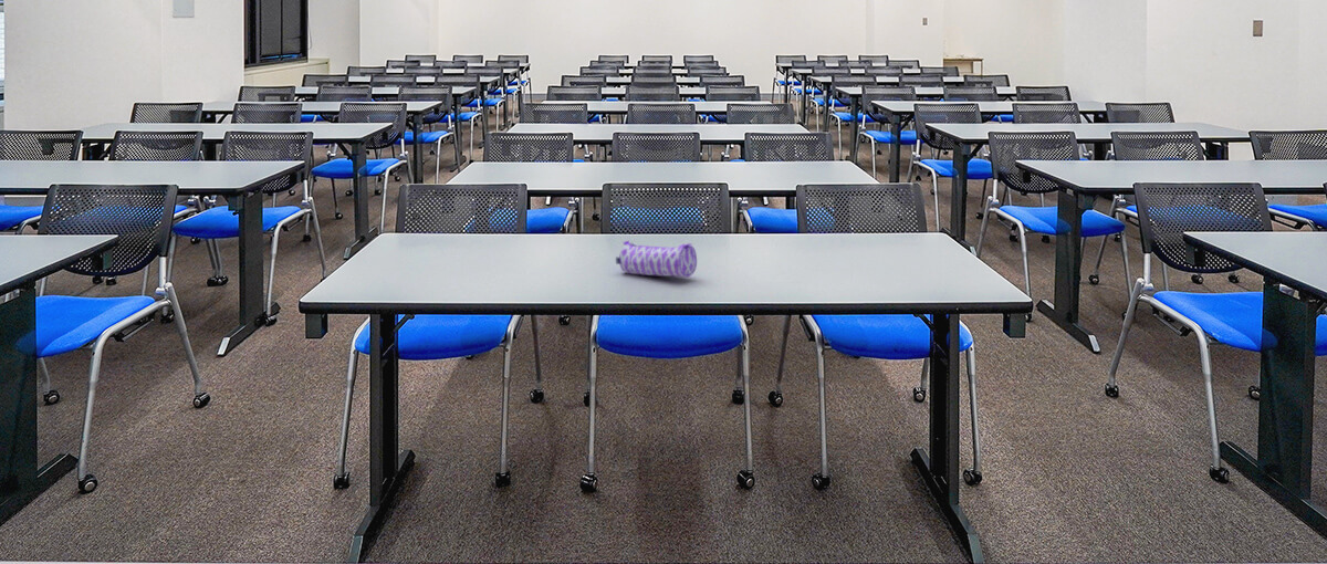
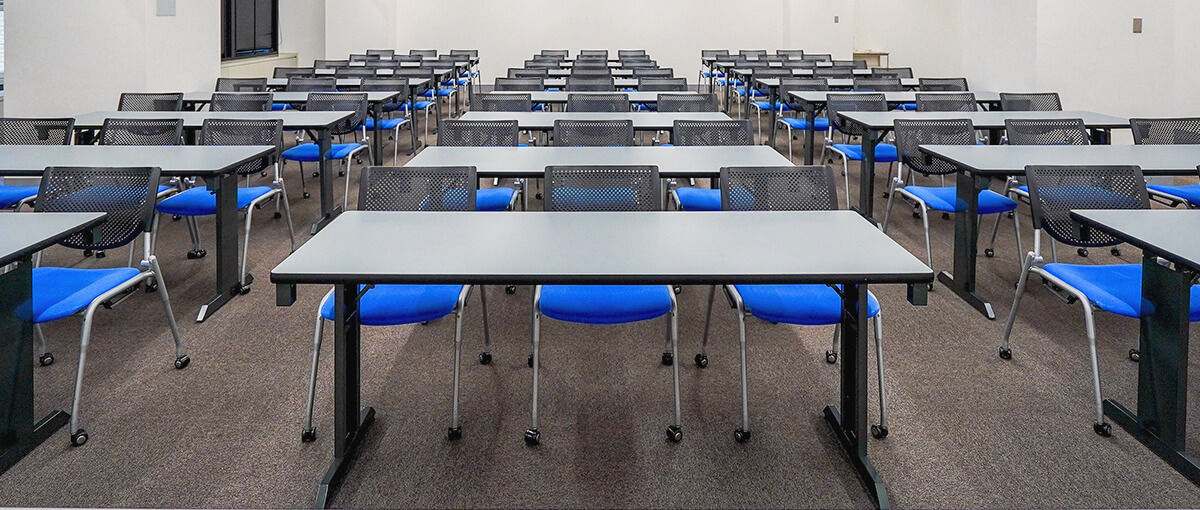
- pencil case (657, 259)
